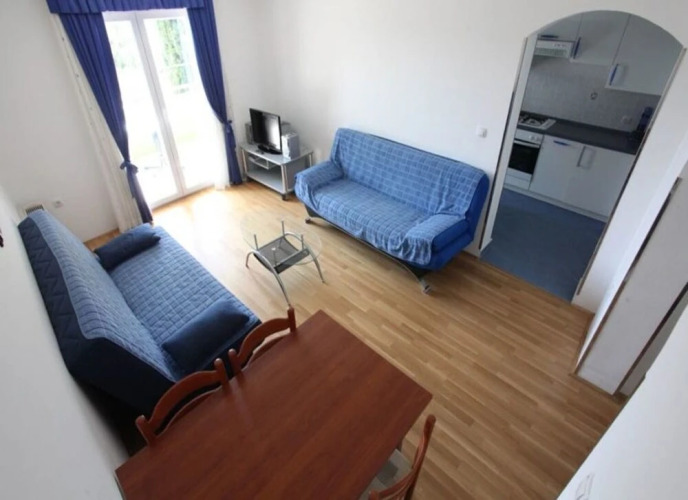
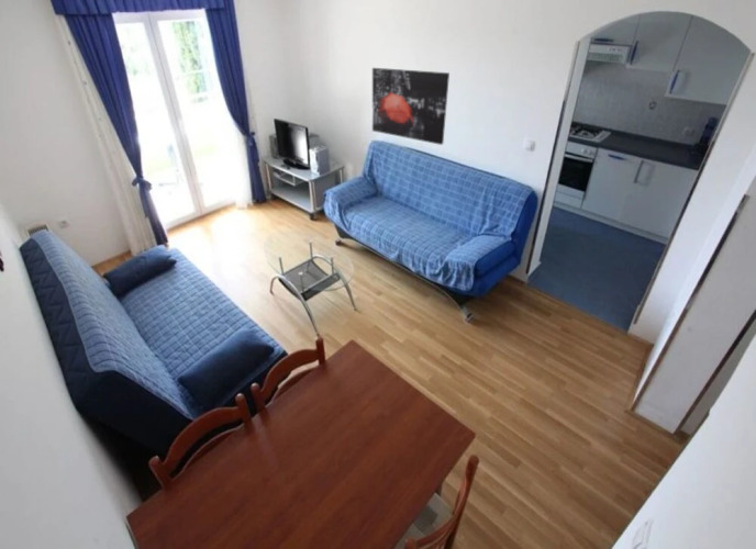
+ wall art (407, 104)
